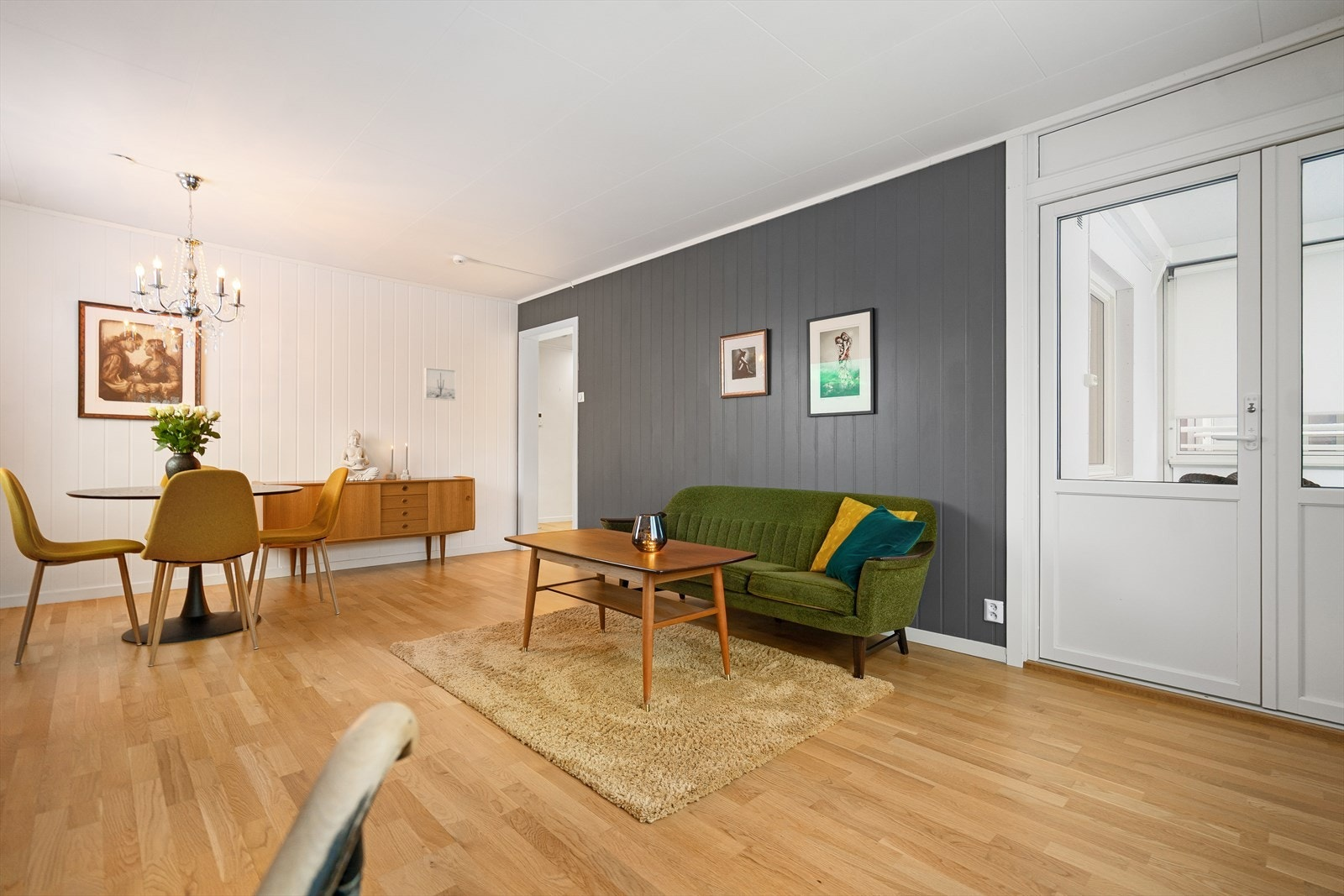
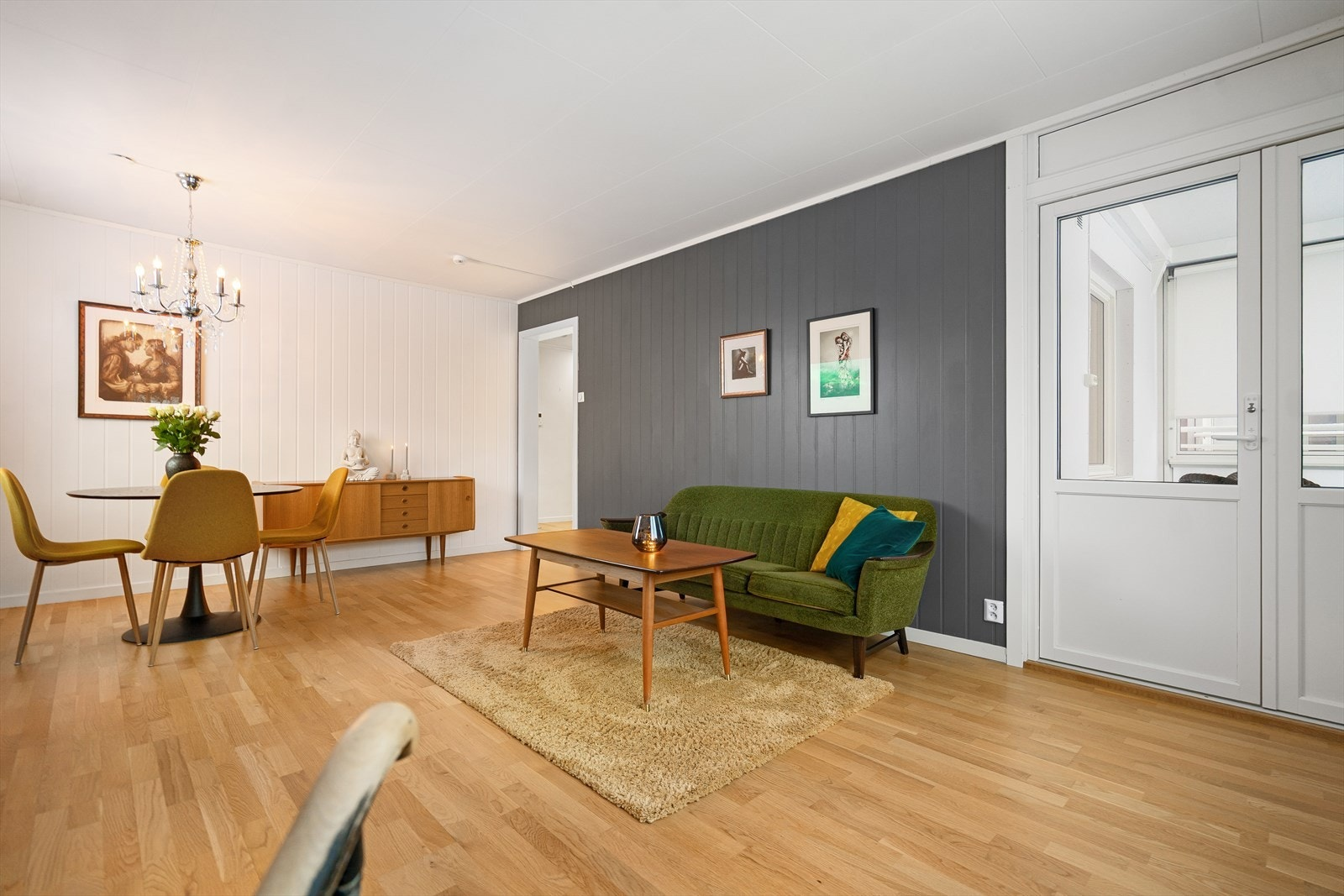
- wall art (440, 384)
